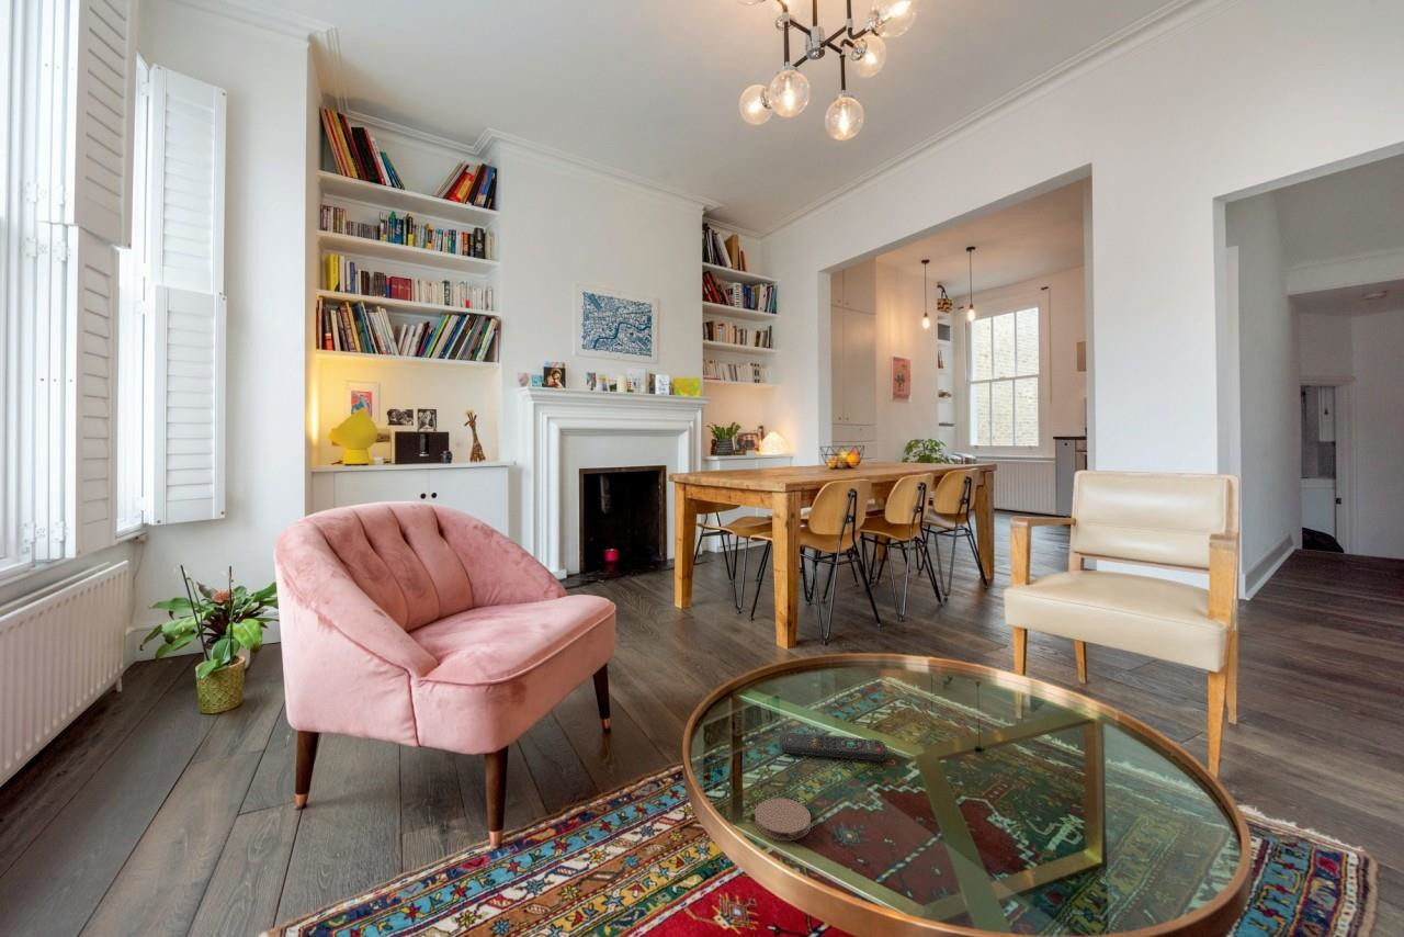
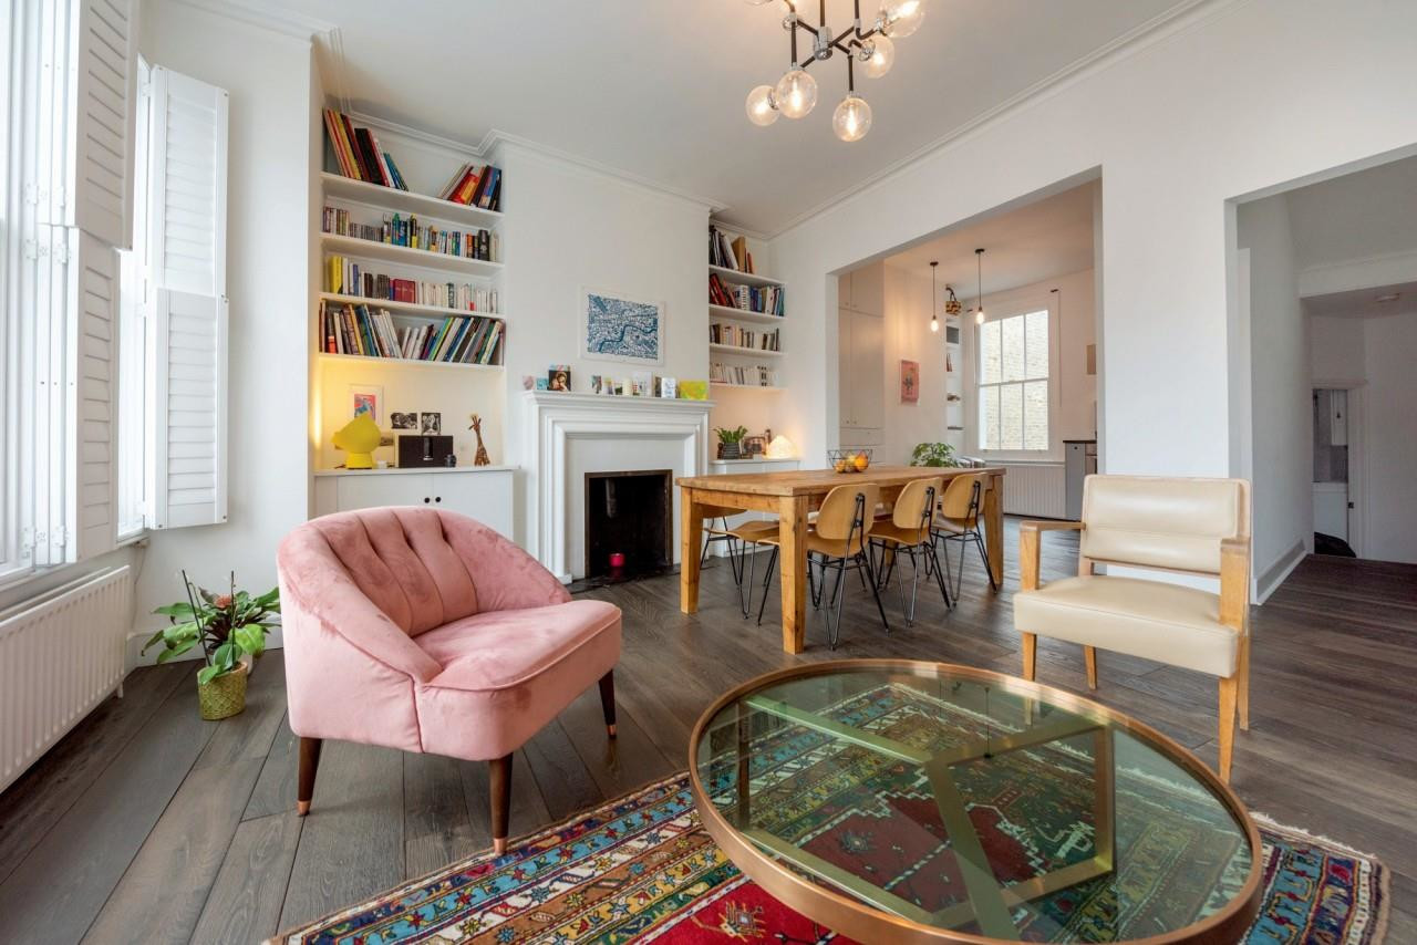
- coaster (782, 817)
- remote control (831, 745)
